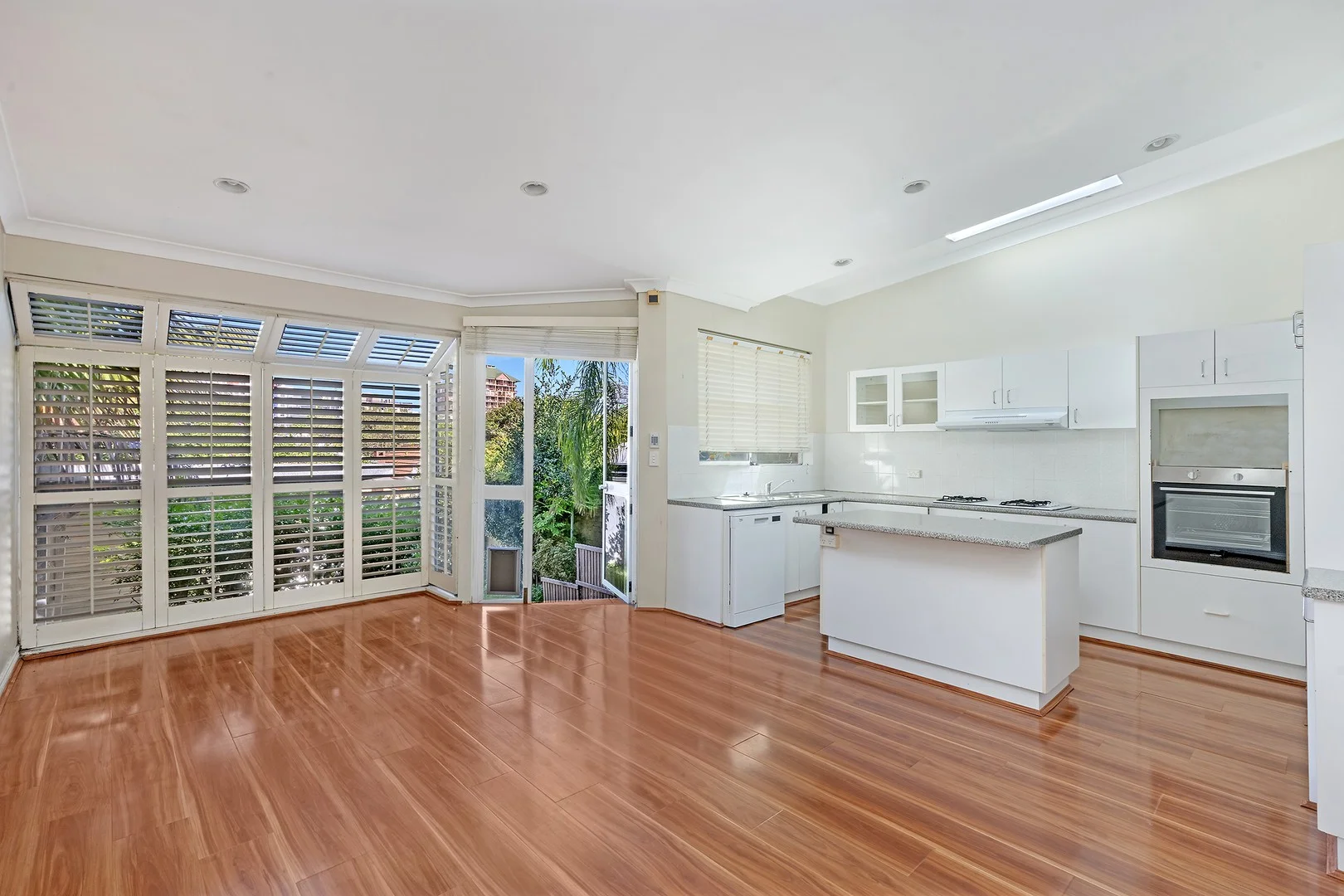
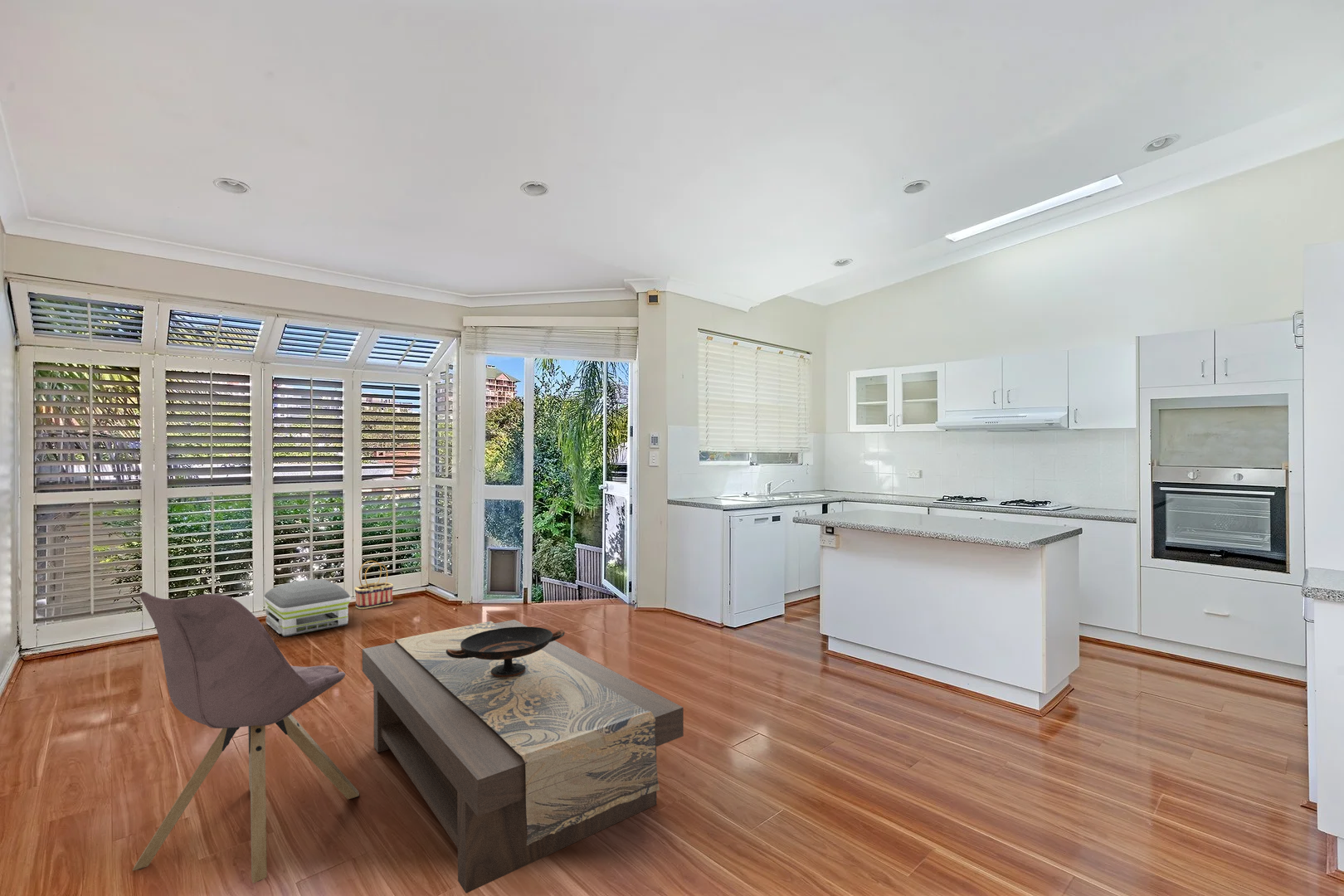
+ chair (248, 704)
+ air purifier (307, 602)
+ decorative bowl (508, 652)
+ coffee table (503, 722)
+ basket (373, 583)
